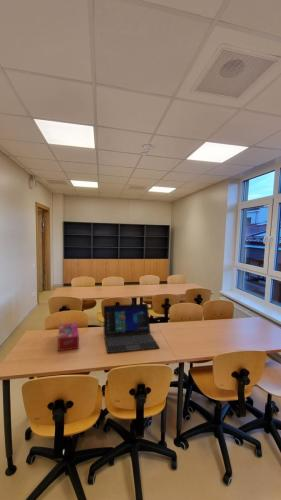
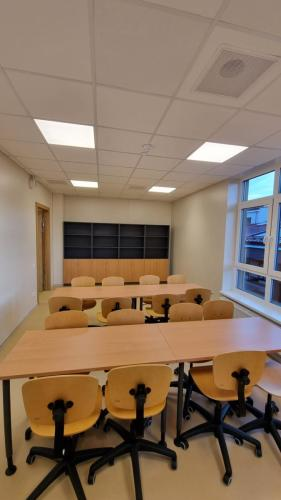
- laptop (129, 325)
- tissue box (68, 335)
